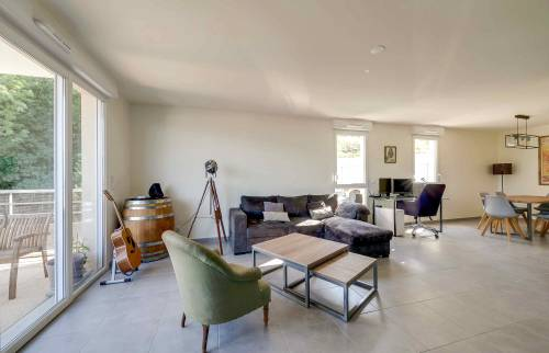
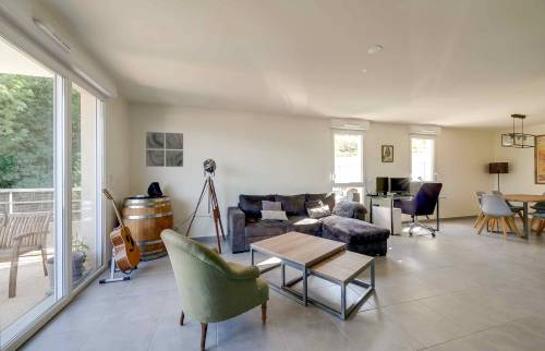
+ wall art (164, 148)
